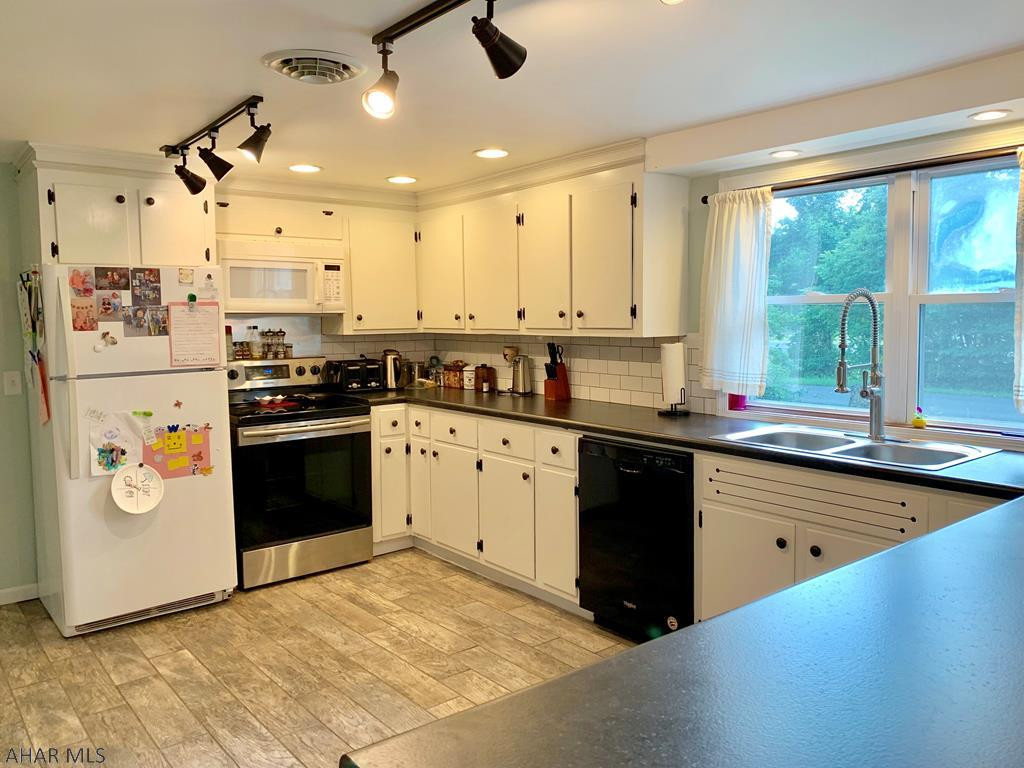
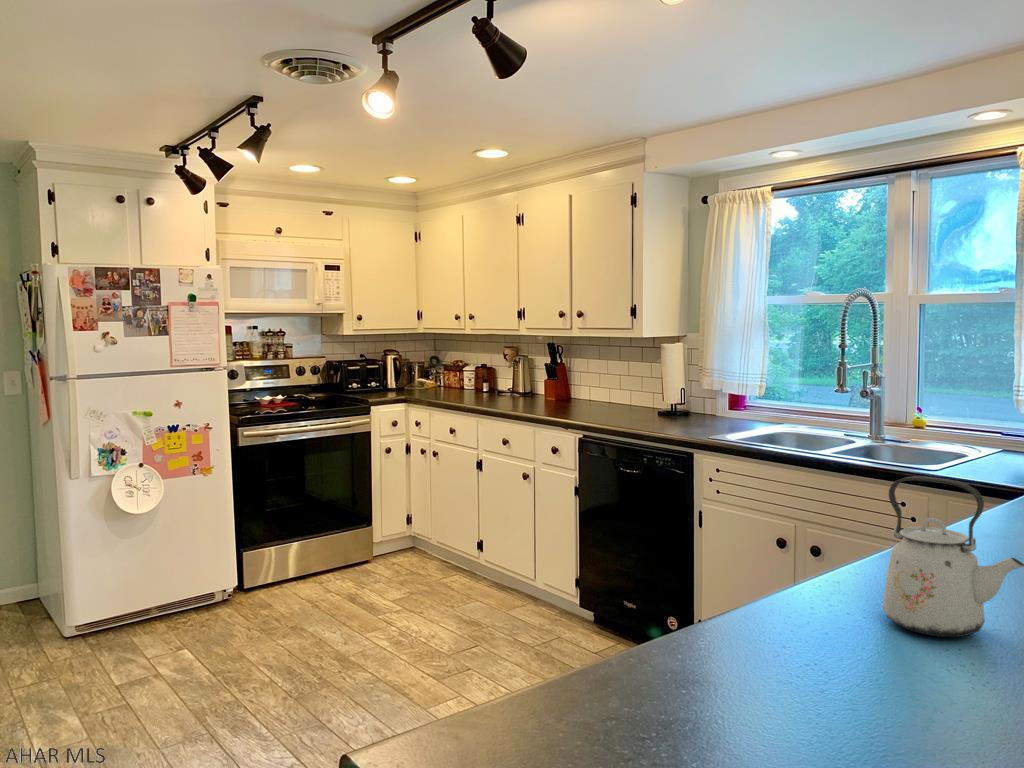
+ kettle (951, 556)
